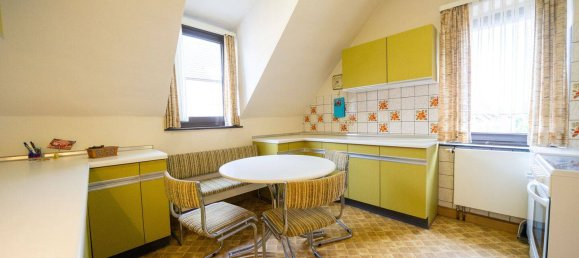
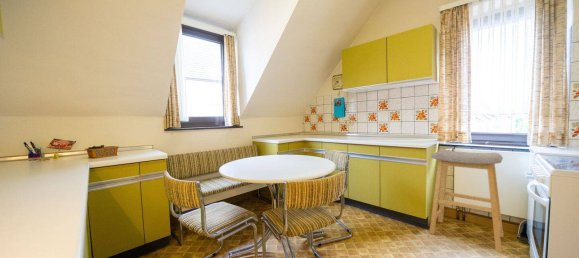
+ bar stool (465, 195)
